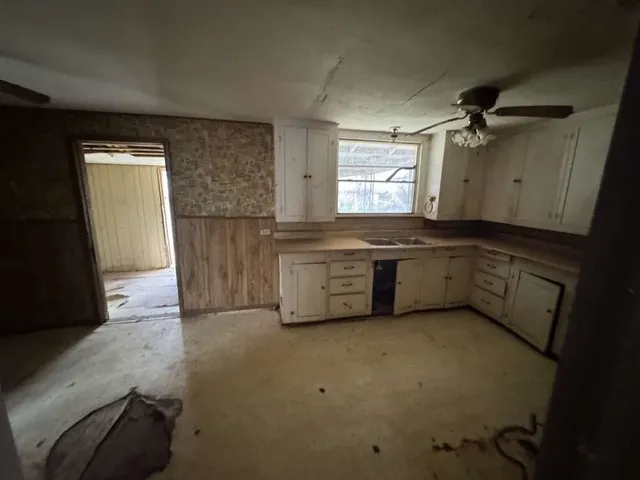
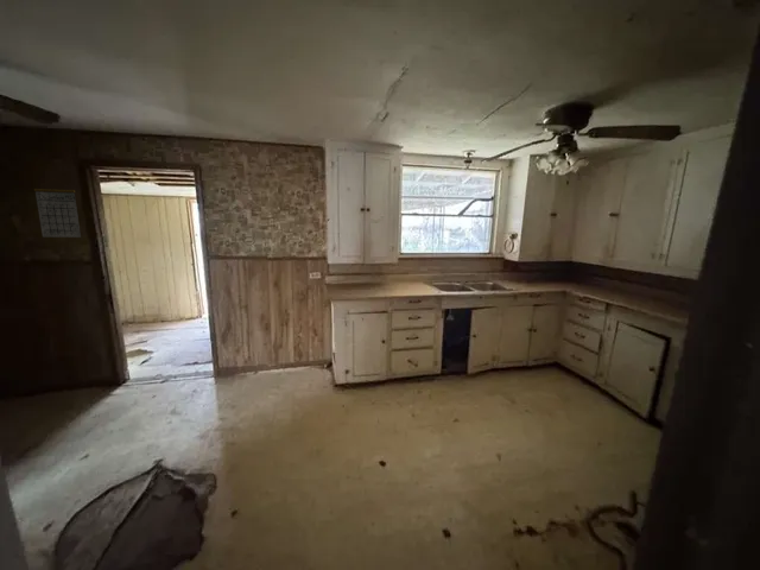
+ calendar (57, 208)
